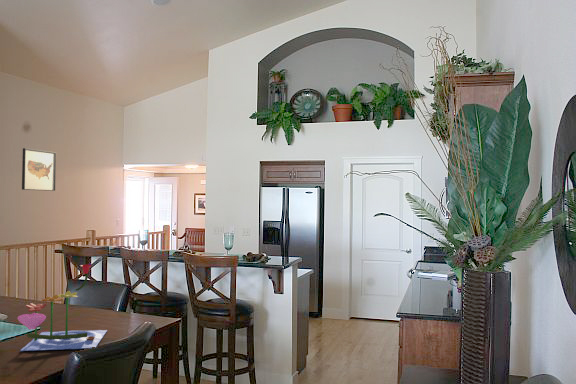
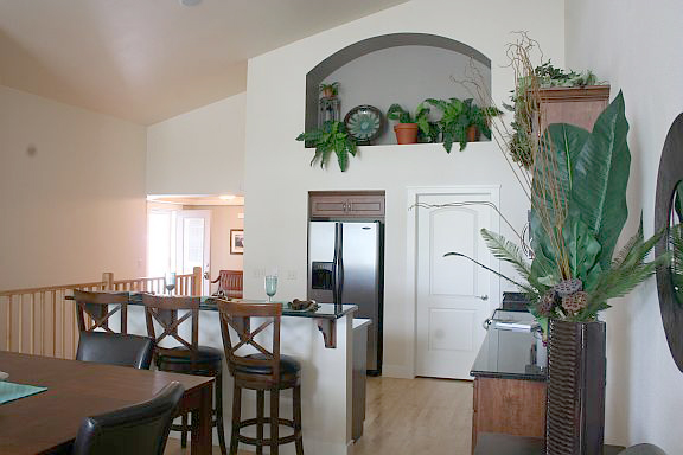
- flower (66, 302)
- wall art (39, 170)
